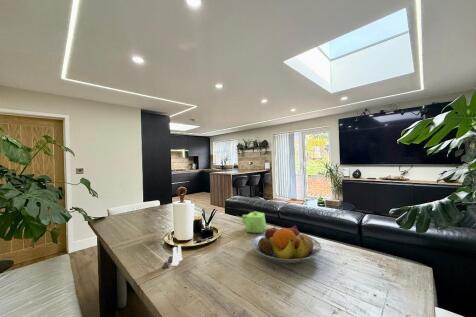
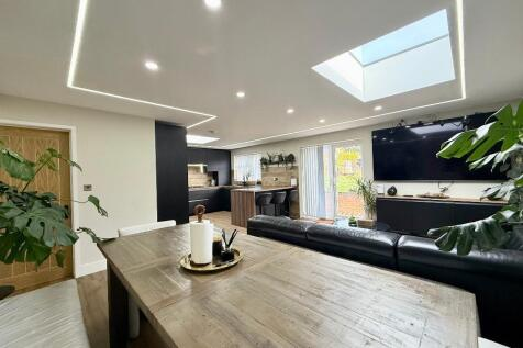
- salt and pepper shaker set (173, 253)
- fruit bowl (284, 240)
- teapot (253, 221)
